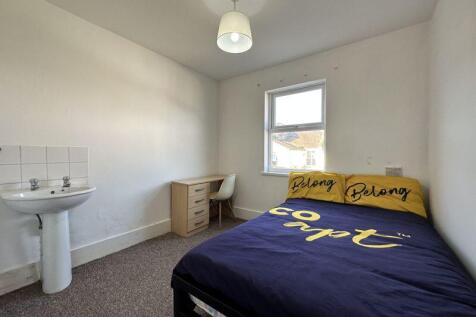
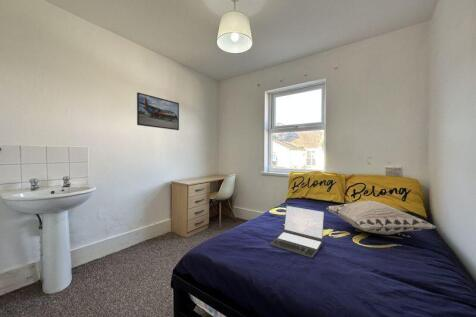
+ laptop (297, 228)
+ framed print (159, 113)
+ decorative pillow (372, 216)
